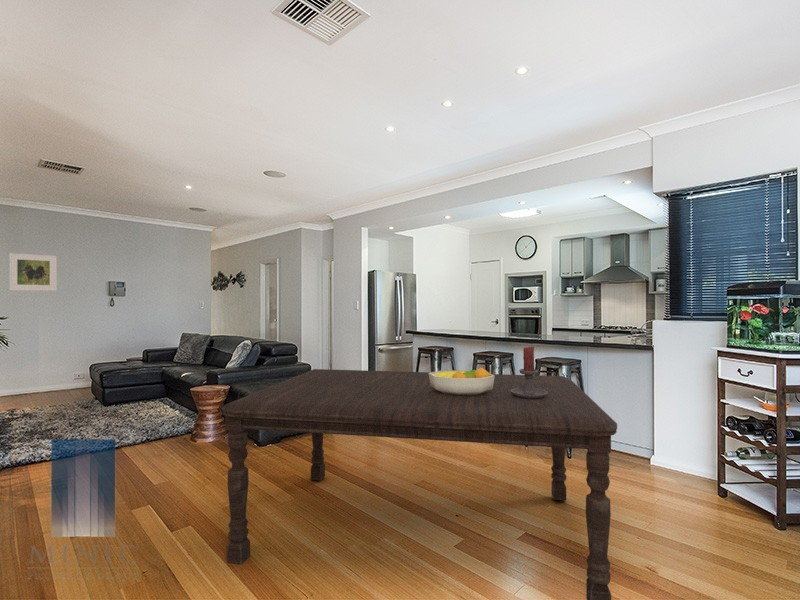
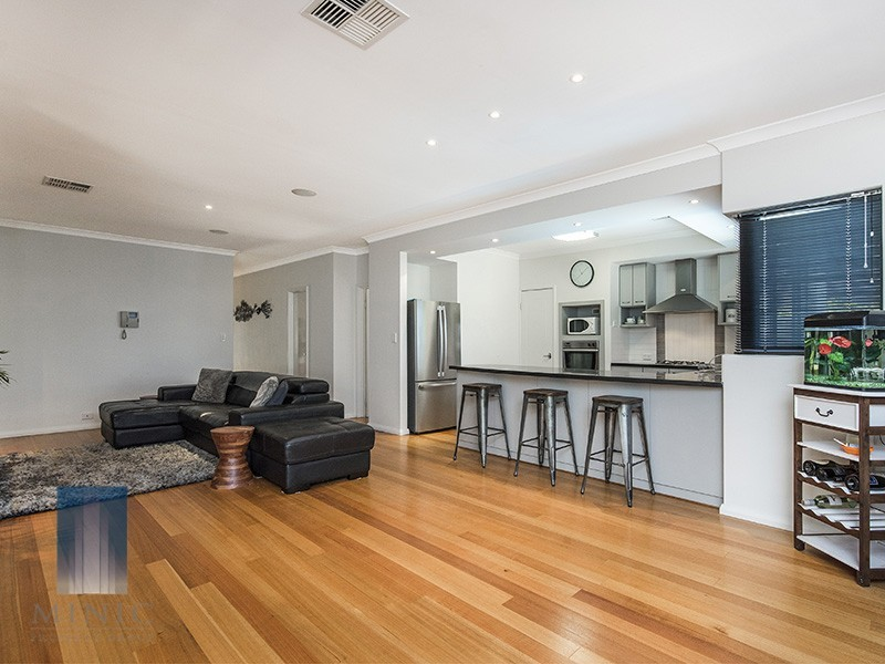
- candle holder (529, 369)
- dining table (425, 439)
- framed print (33, 272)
- fruit bowl (460, 378)
